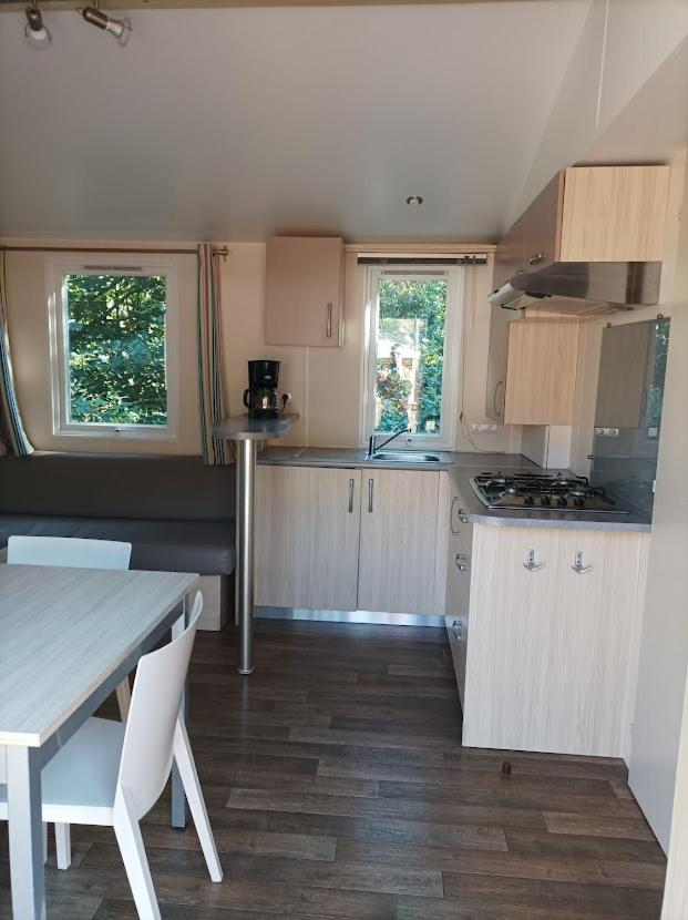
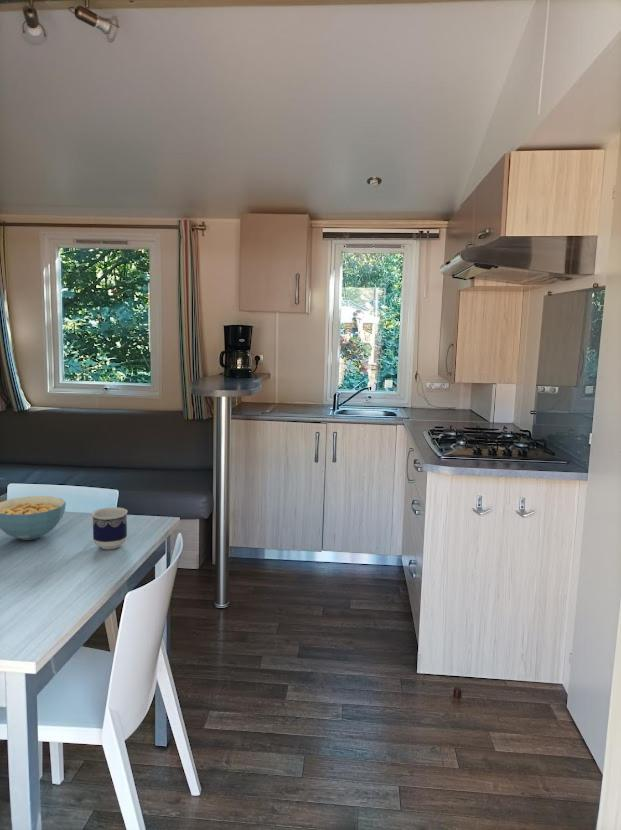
+ cereal bowl (29, 520)
+ cup (110, 527)
